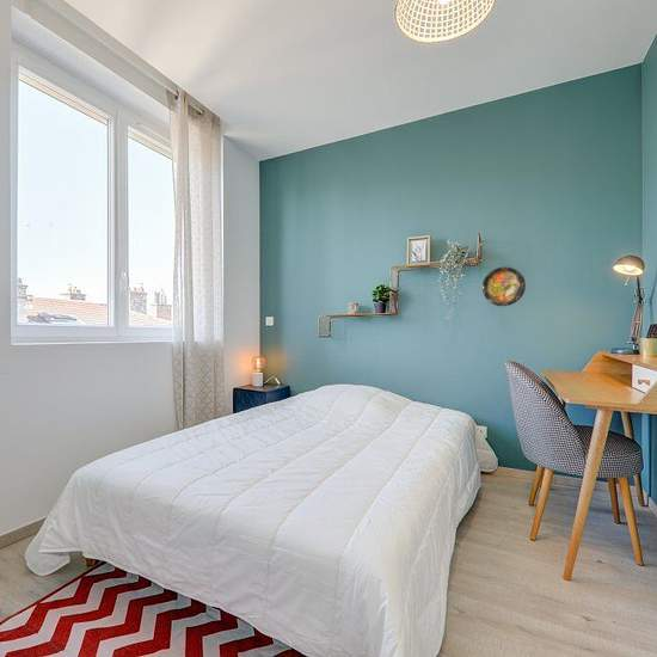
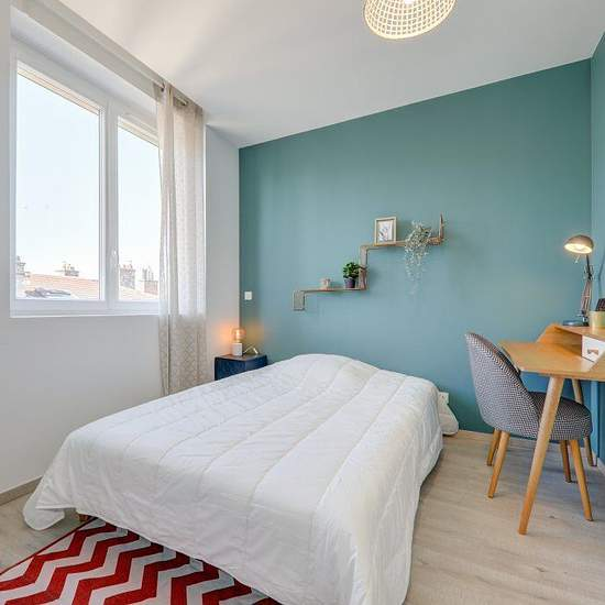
- decorative plate (503, 287)
